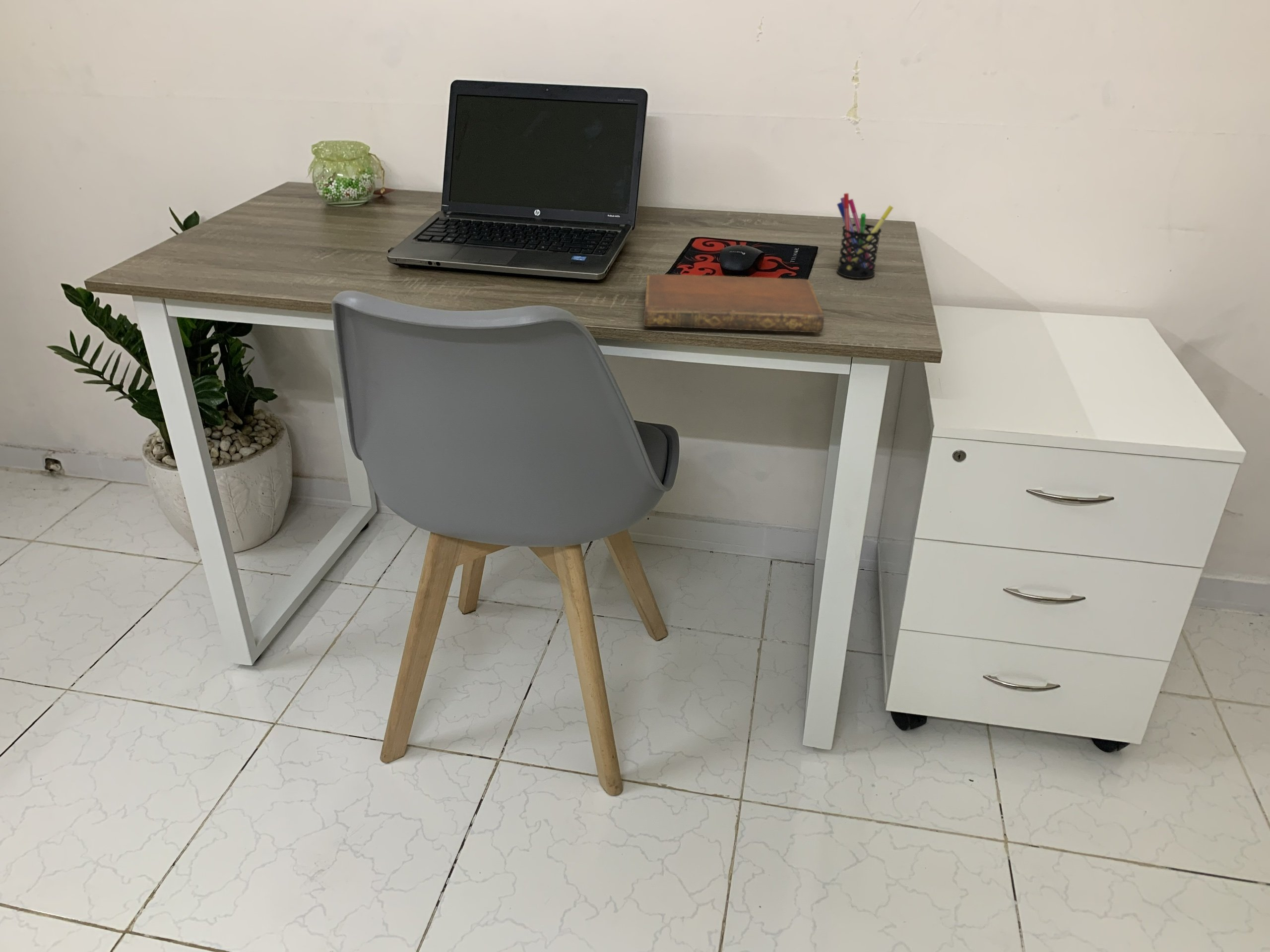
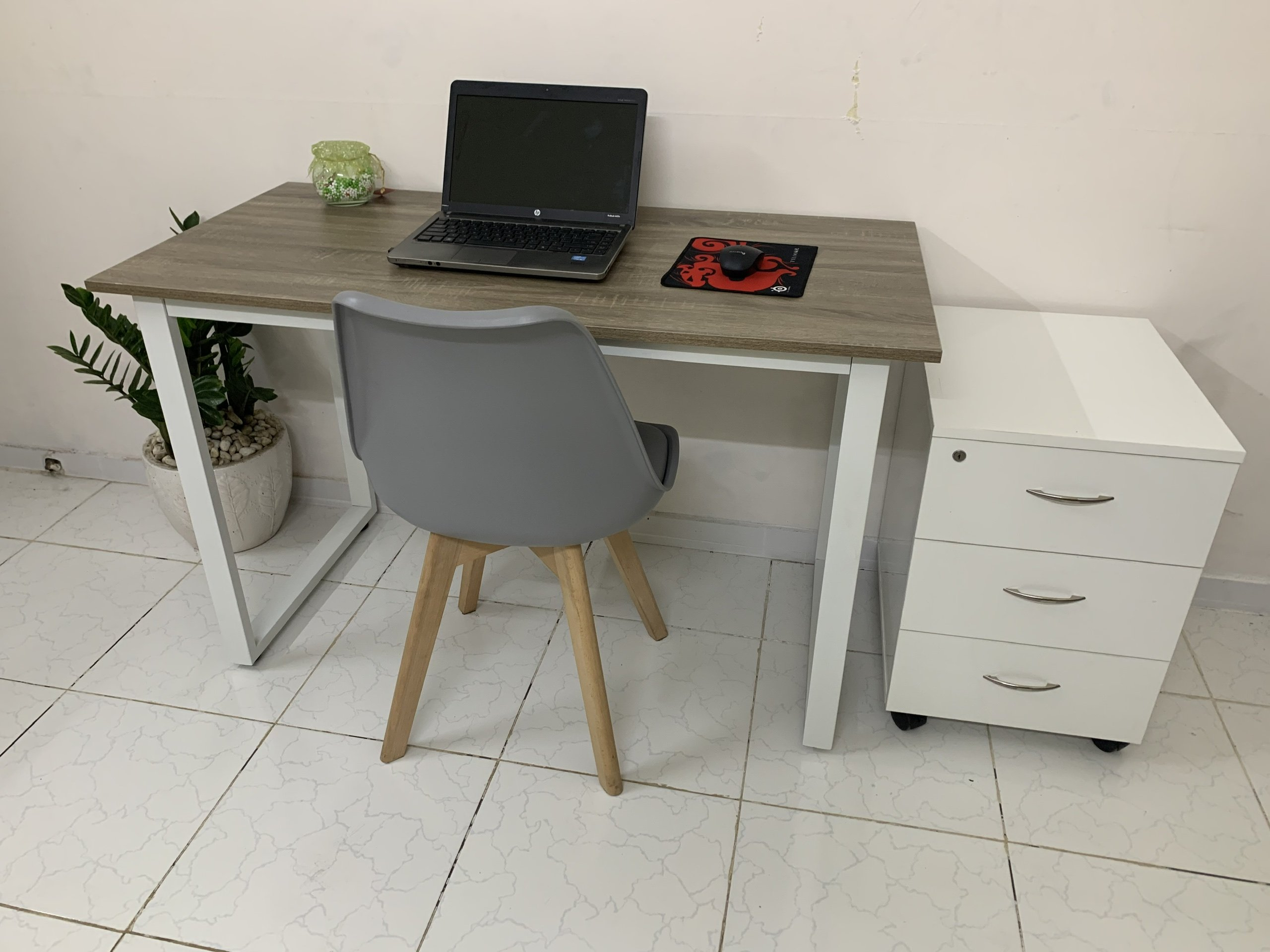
- notebook (730, 302)
- pen holder (858, 235)
